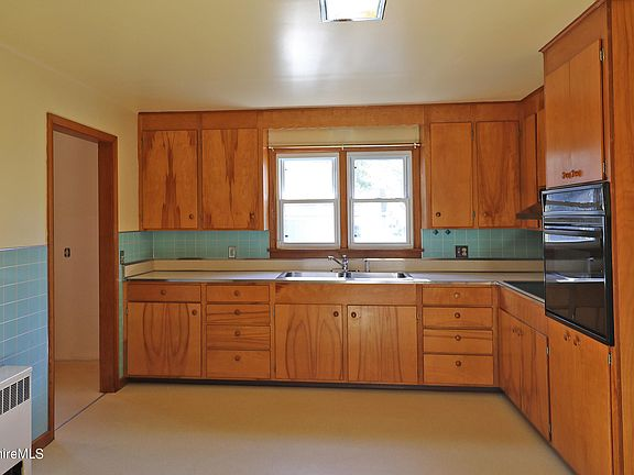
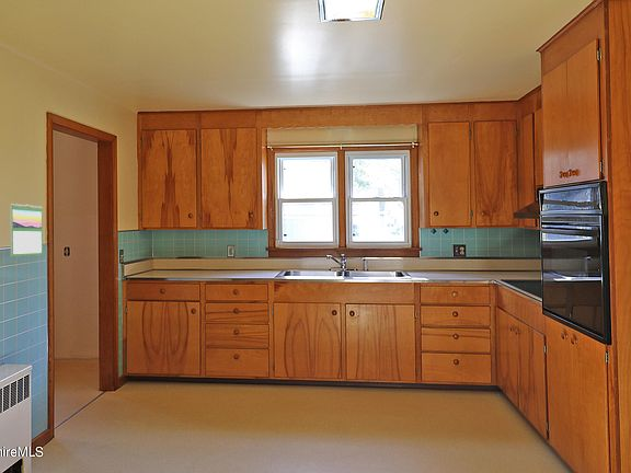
+ calendar (26, 230)
